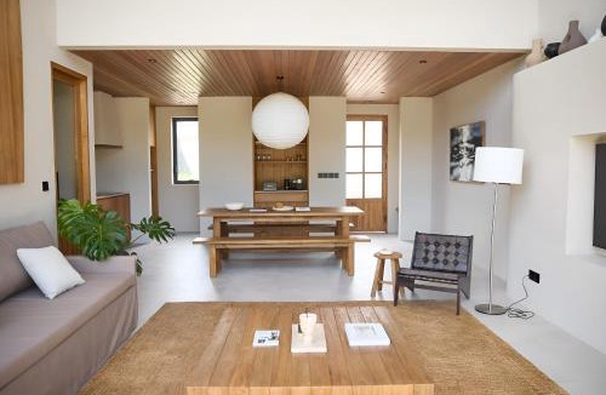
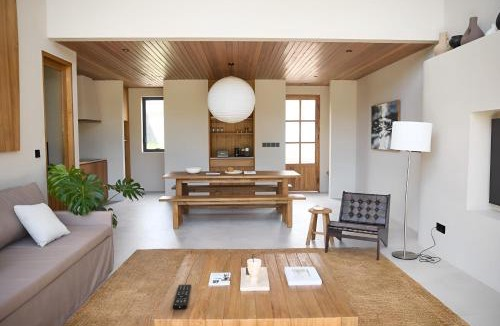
+ remote control (182, 295)
